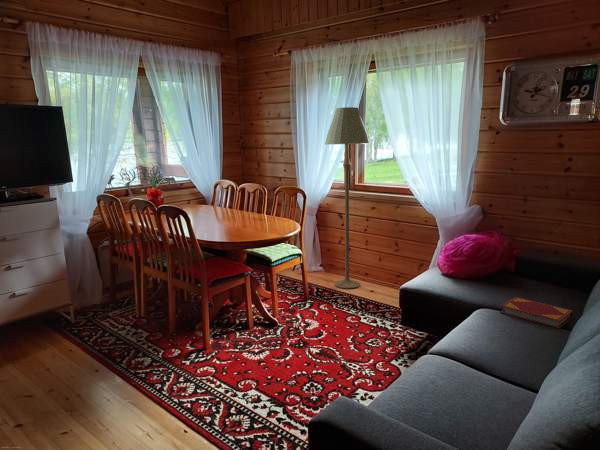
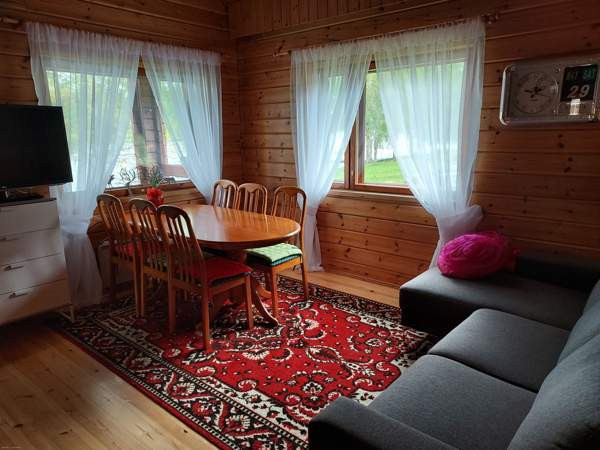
- floor lamp (347, 199)
- hardback book (535, 311)
